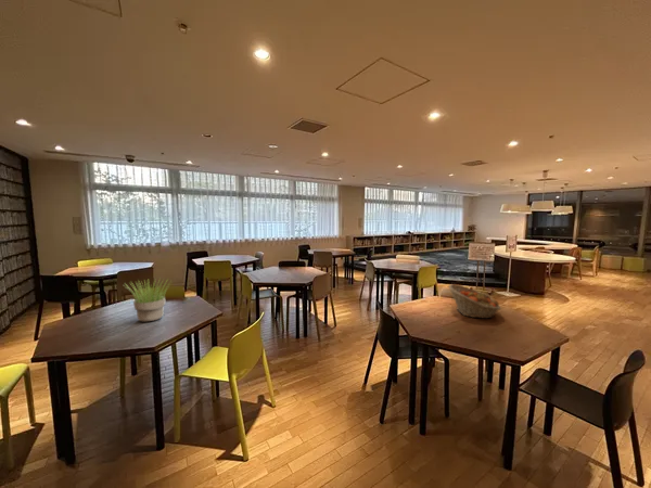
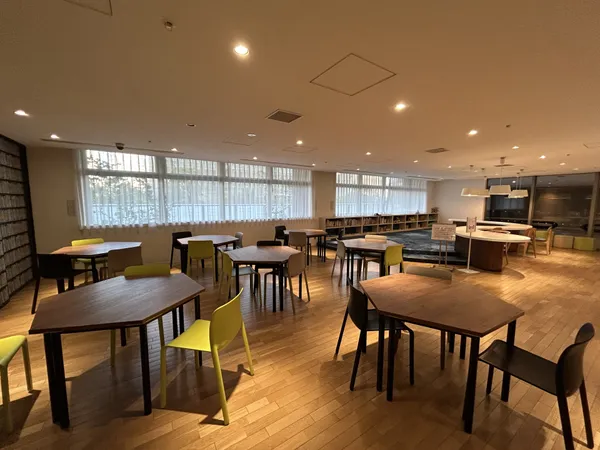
- fruit basket (473, 299)
- potted plant (150, 299)
